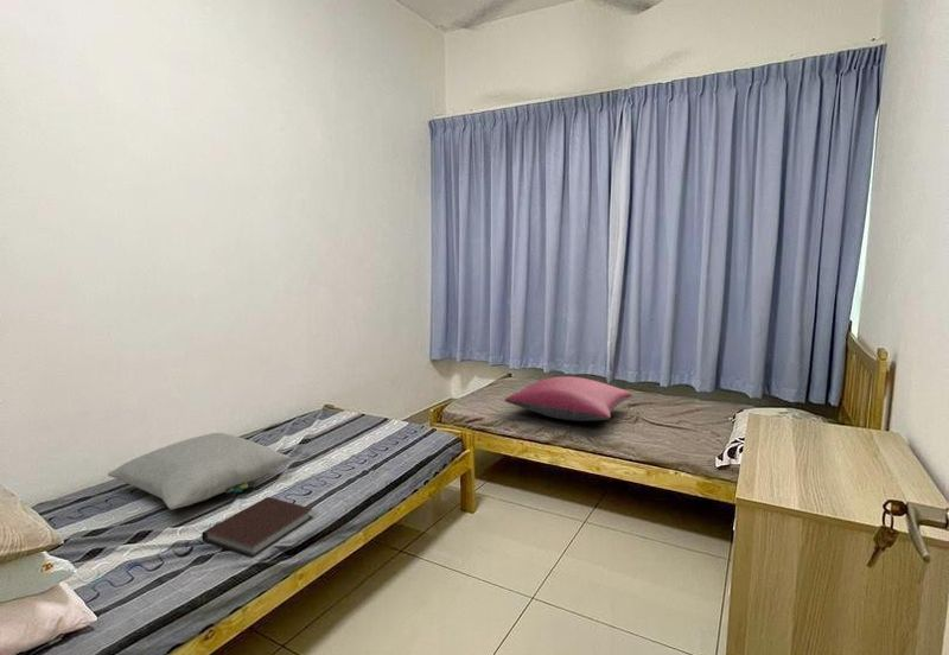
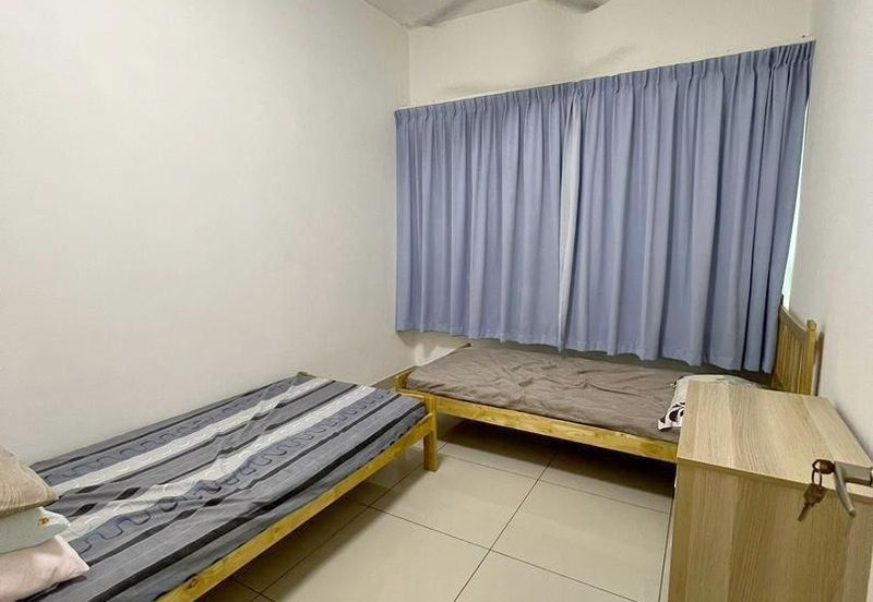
- pillow (202, 465)
- notebook (260, 523)
- pillow (571, 396)
